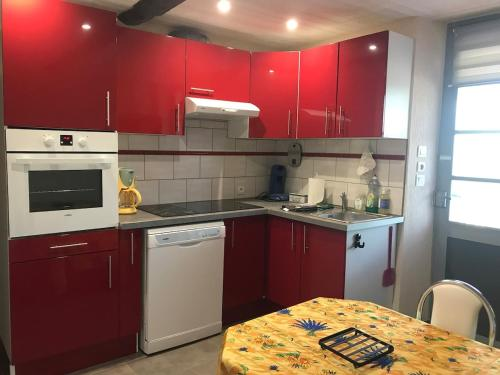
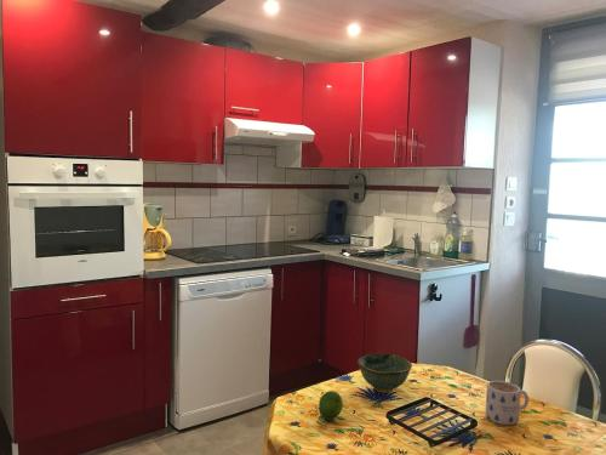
+ fruit (330, 405)
+ mug (508, 402)
+ bowl (384, 375)
